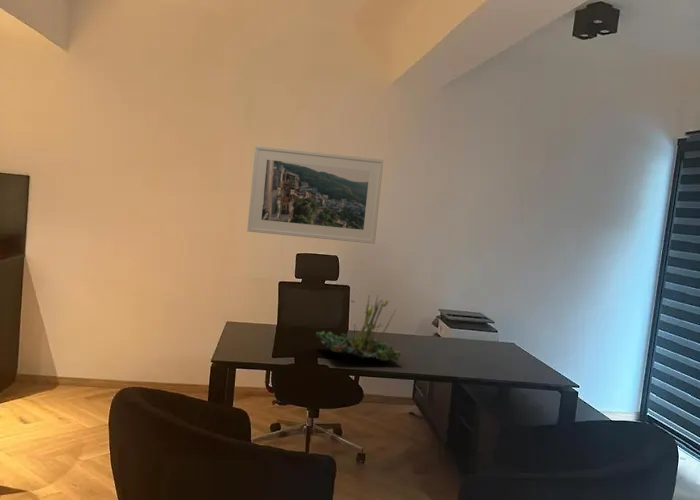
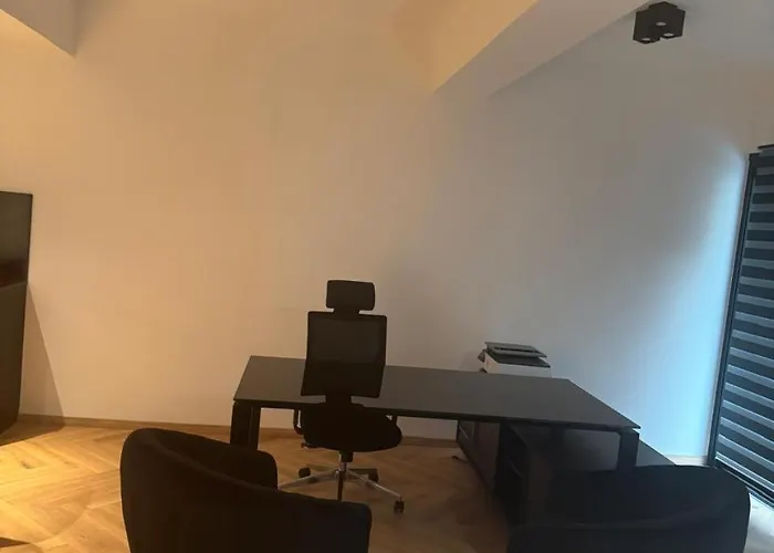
- plant (356, 328)
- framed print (315, 195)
